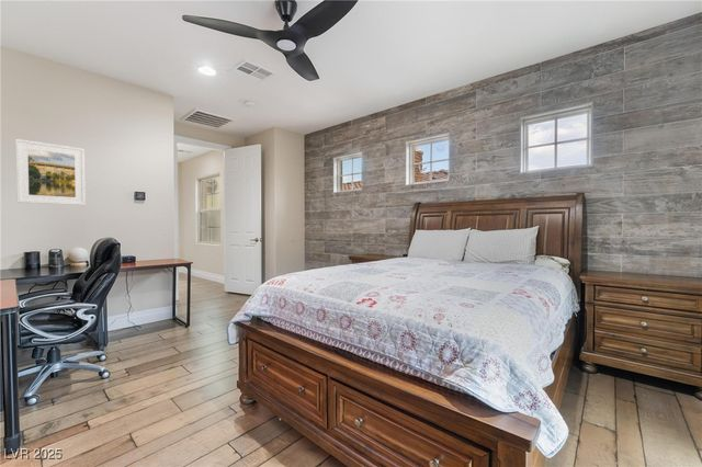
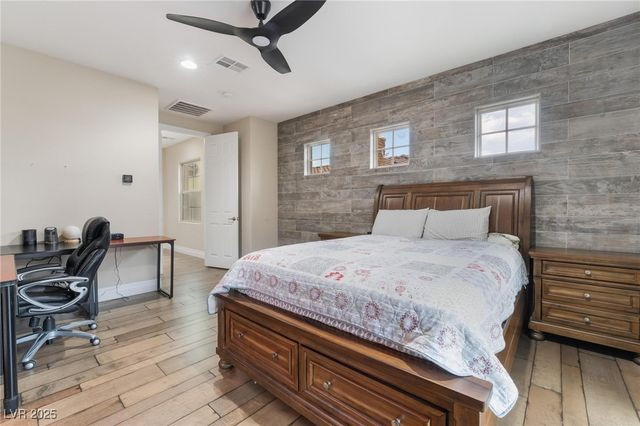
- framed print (52, 173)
